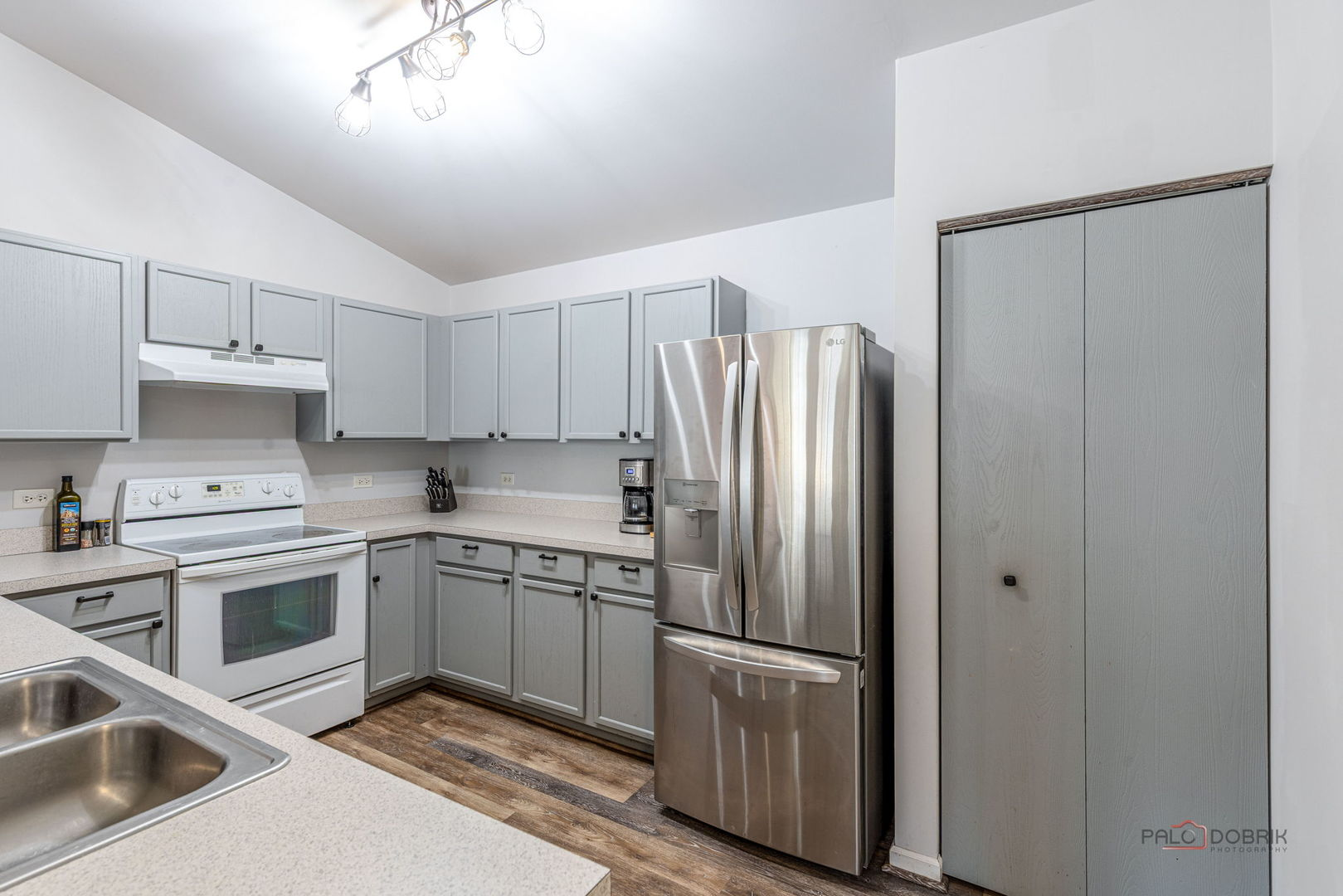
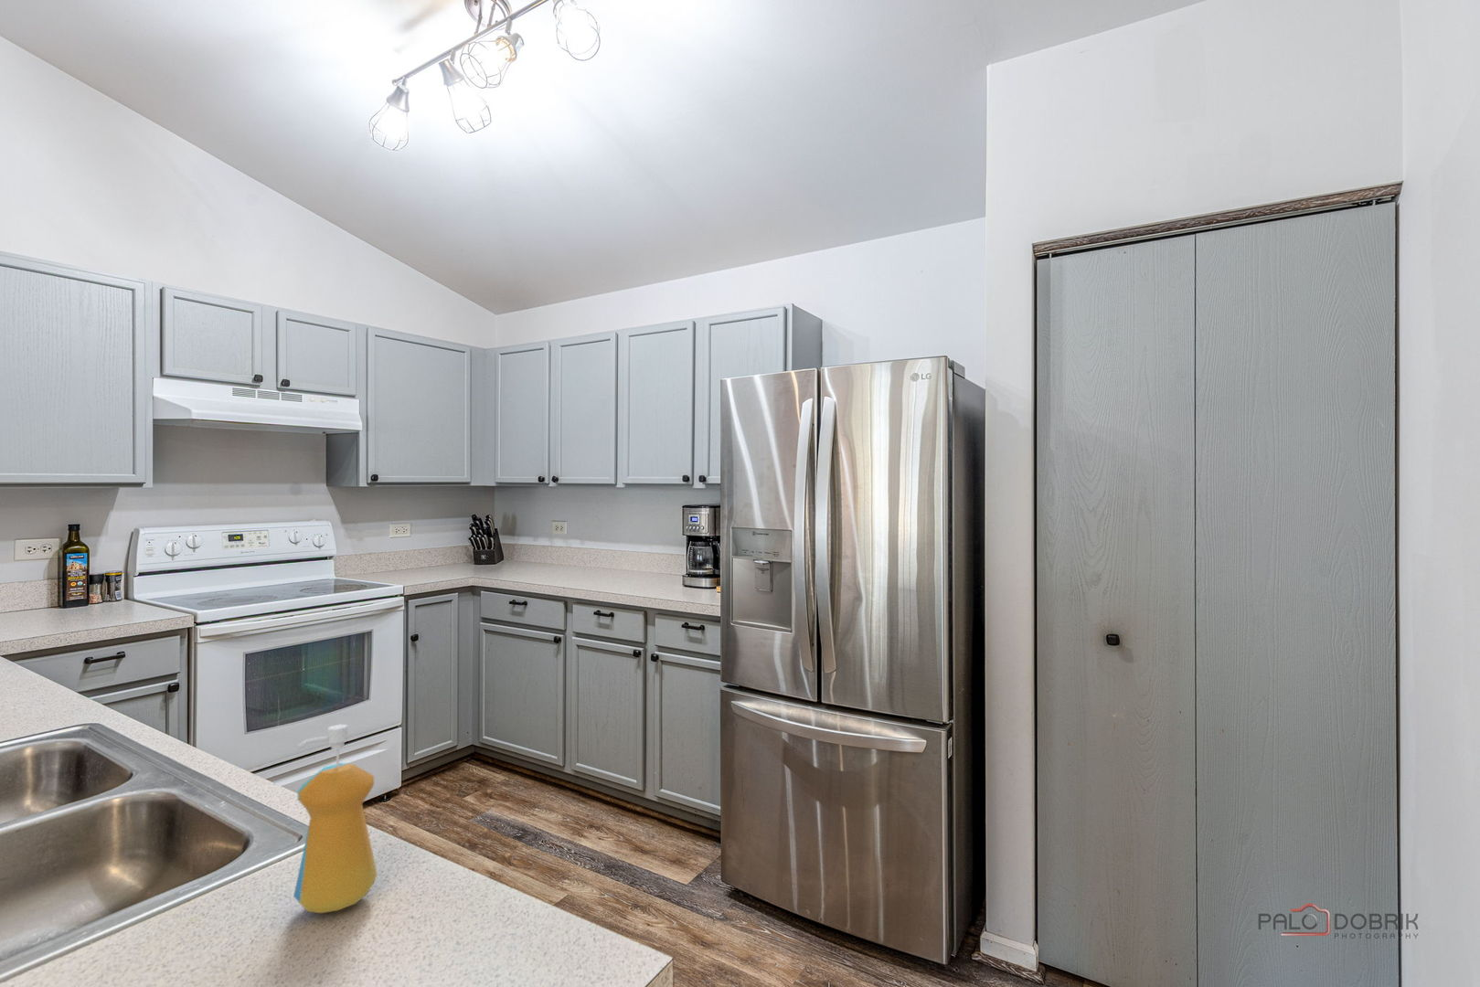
+ soap dispenser (336, 815)
